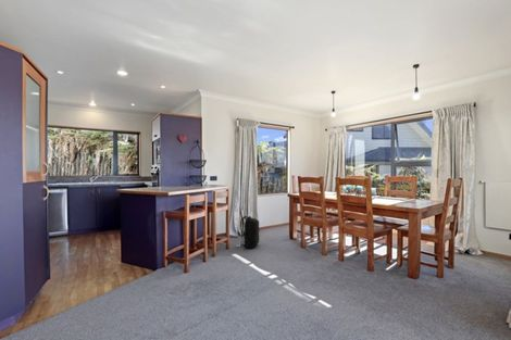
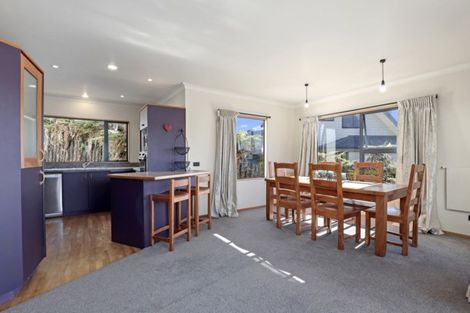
- backpack (248, 230)
